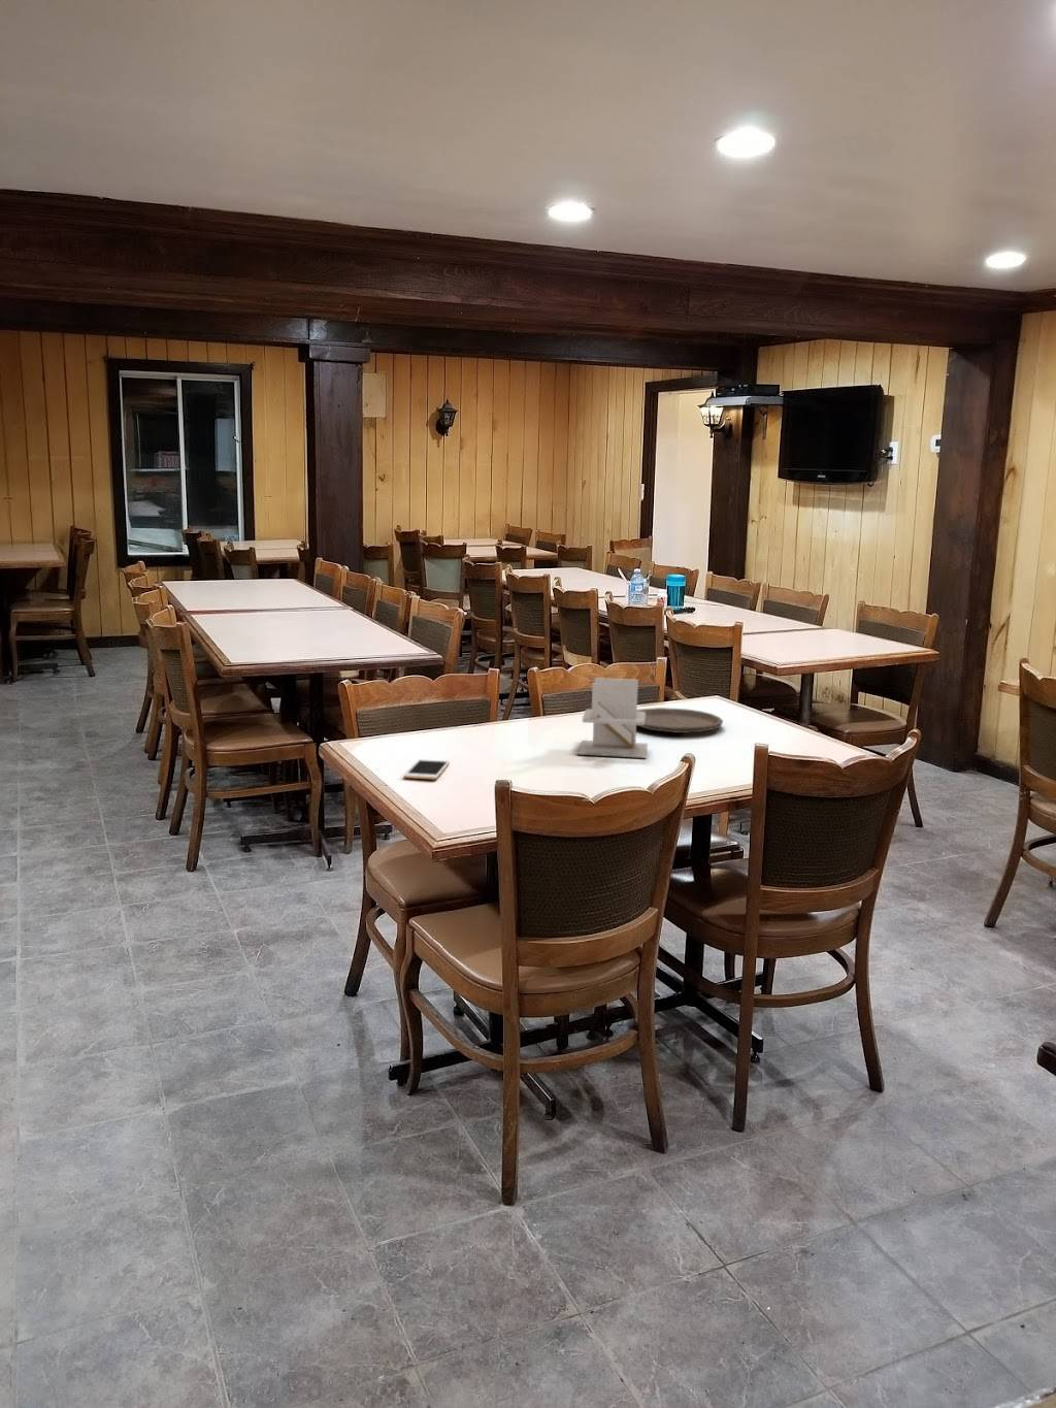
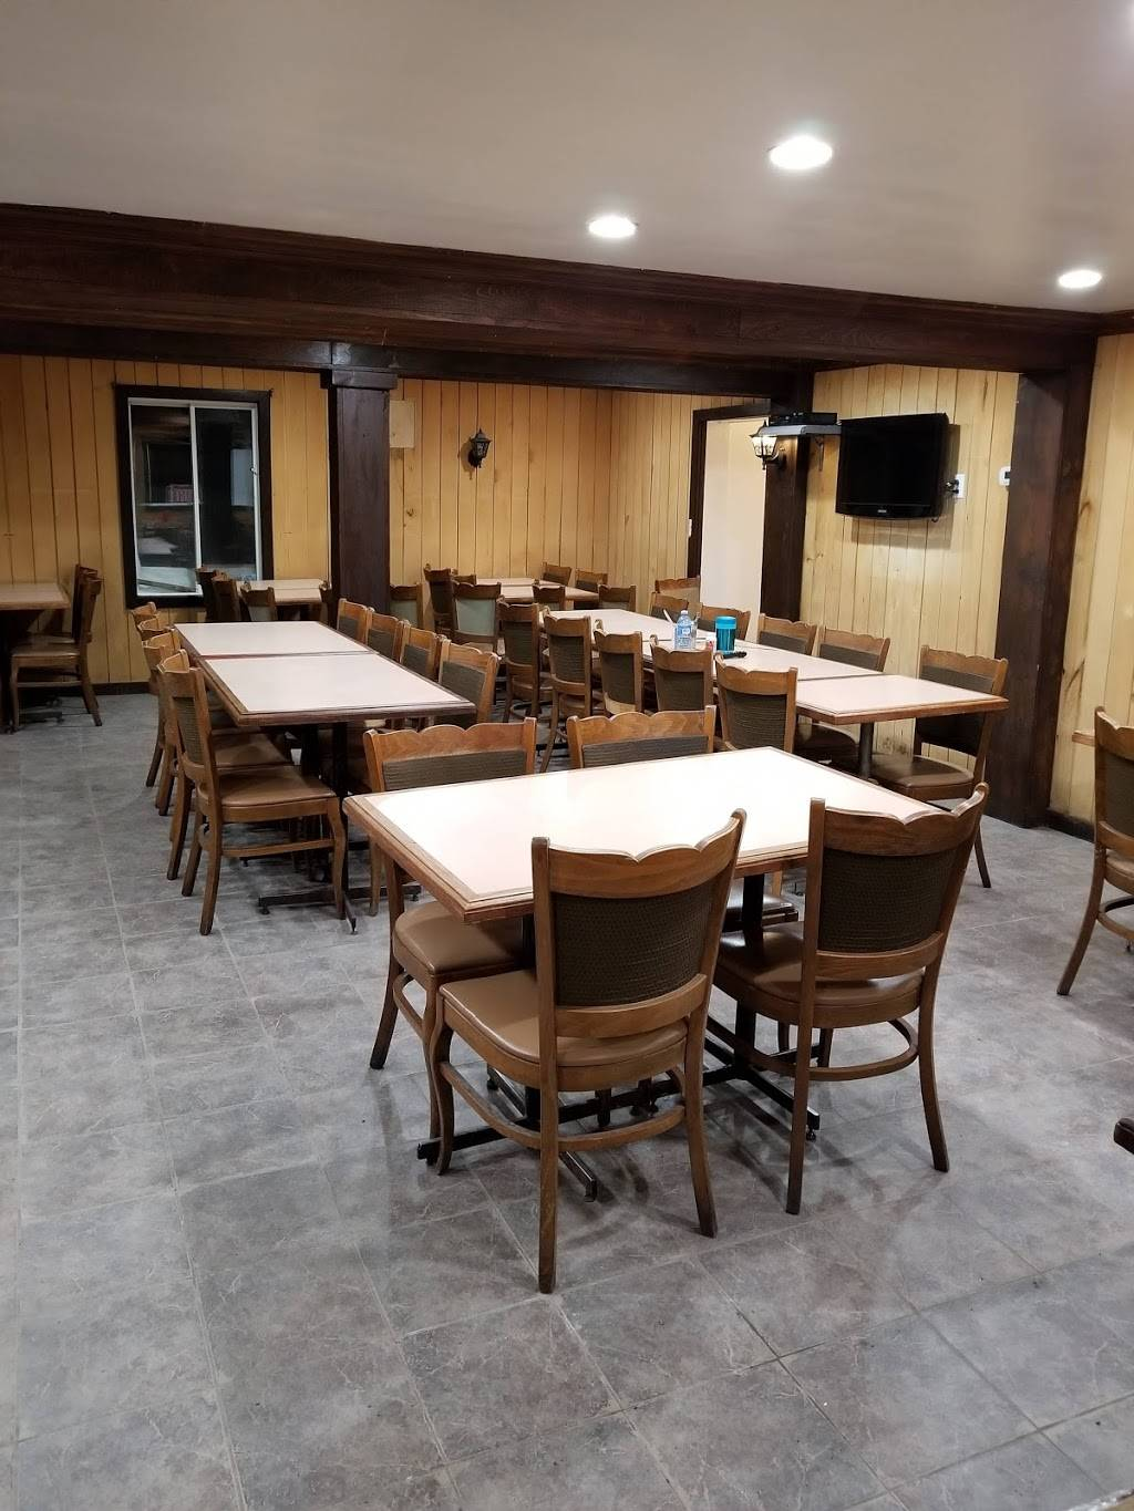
- cell phone (427, 769)
- plate (673, 720)
- napkin holder (613, 715)
